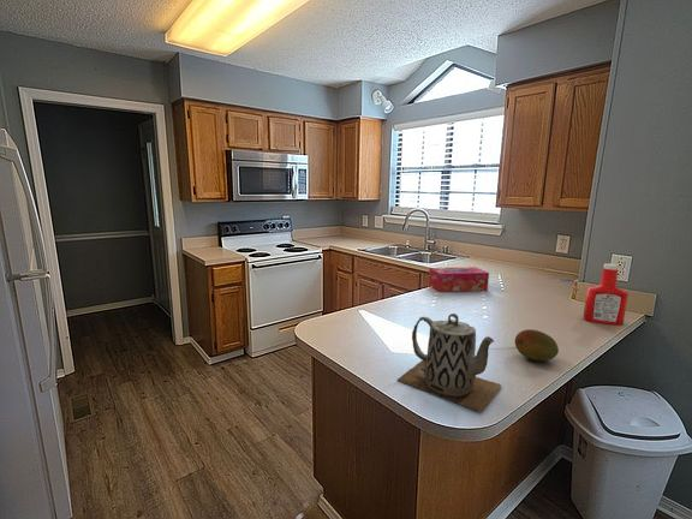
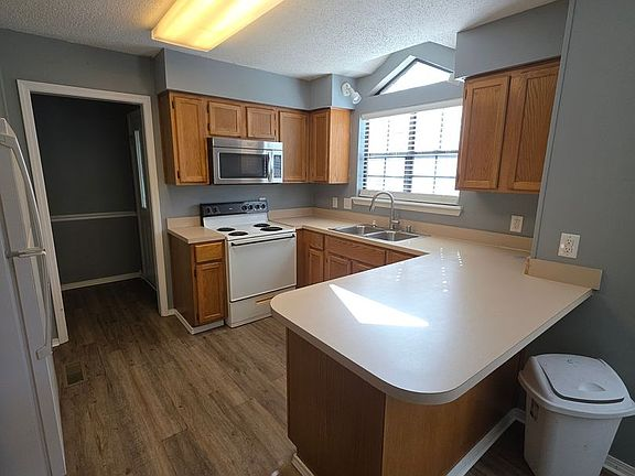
- teapot (451, 347)
- fruit (536, 344)
- soap bottle (607, 293)
- tissue box (458, 279)
